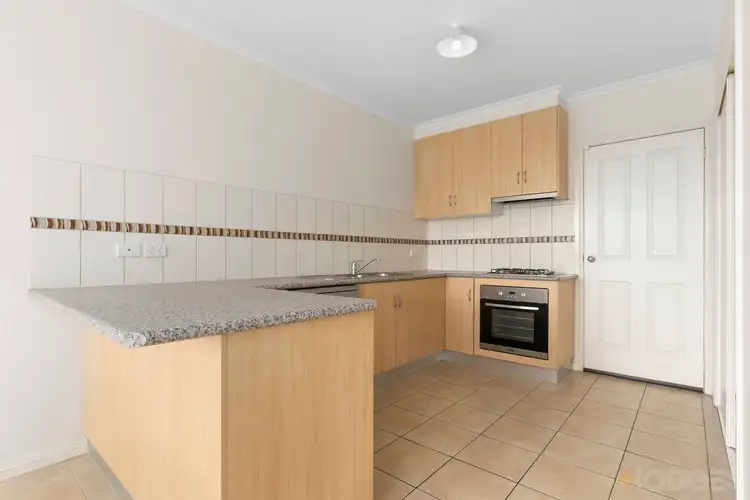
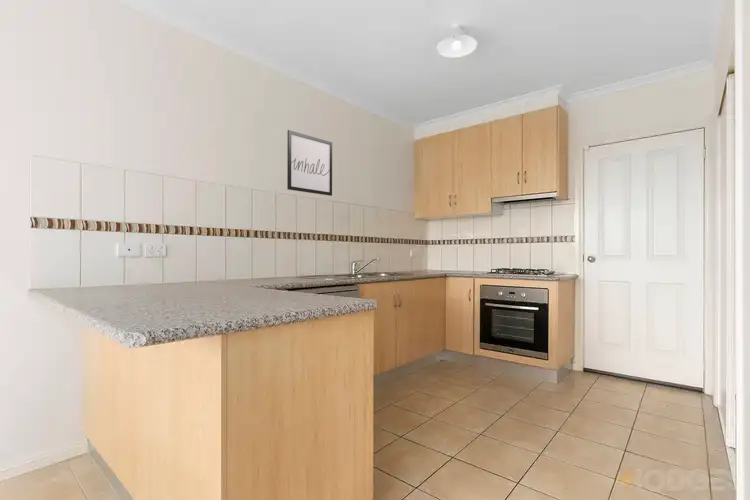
+ wall art (311, 164)
